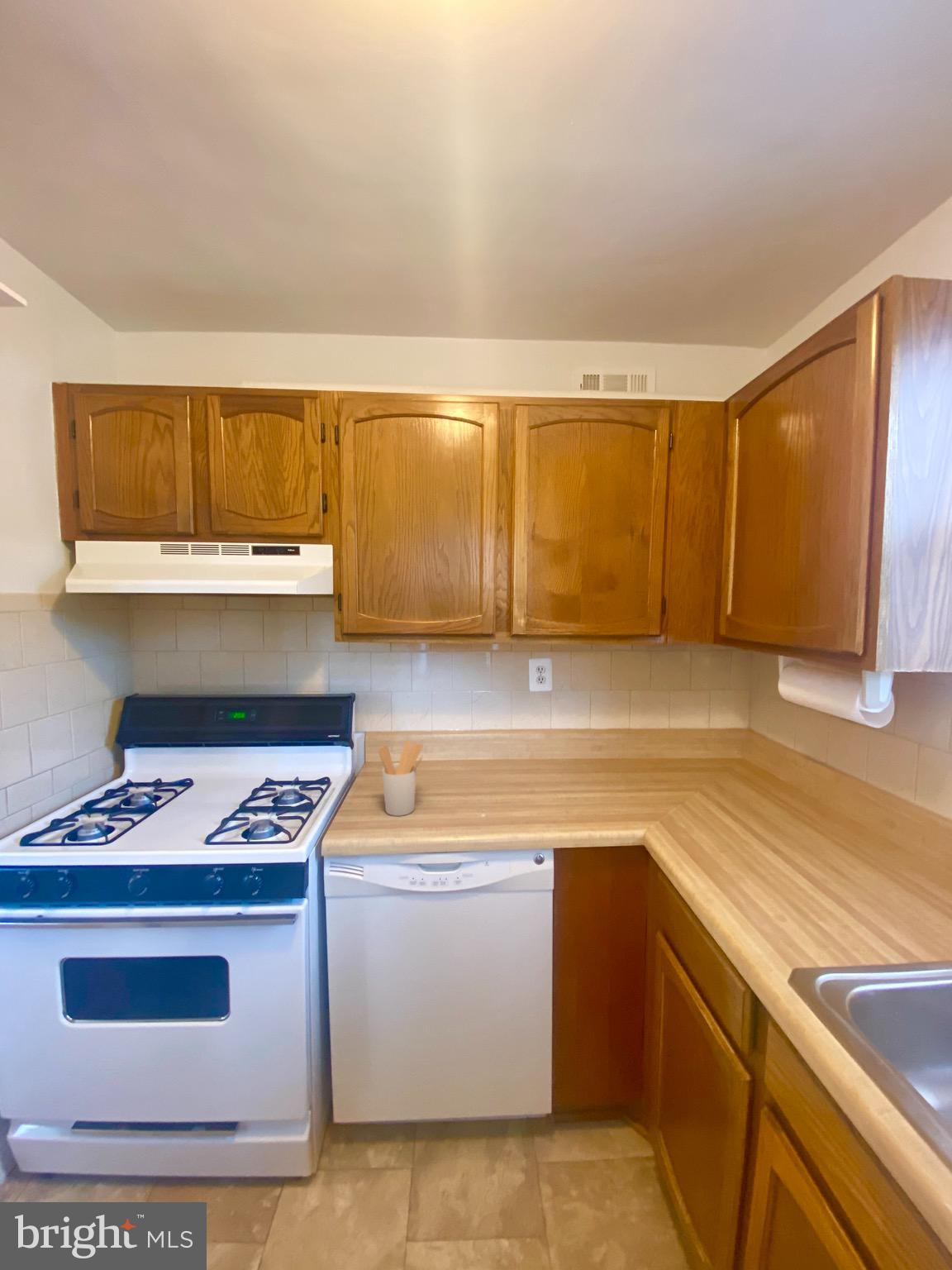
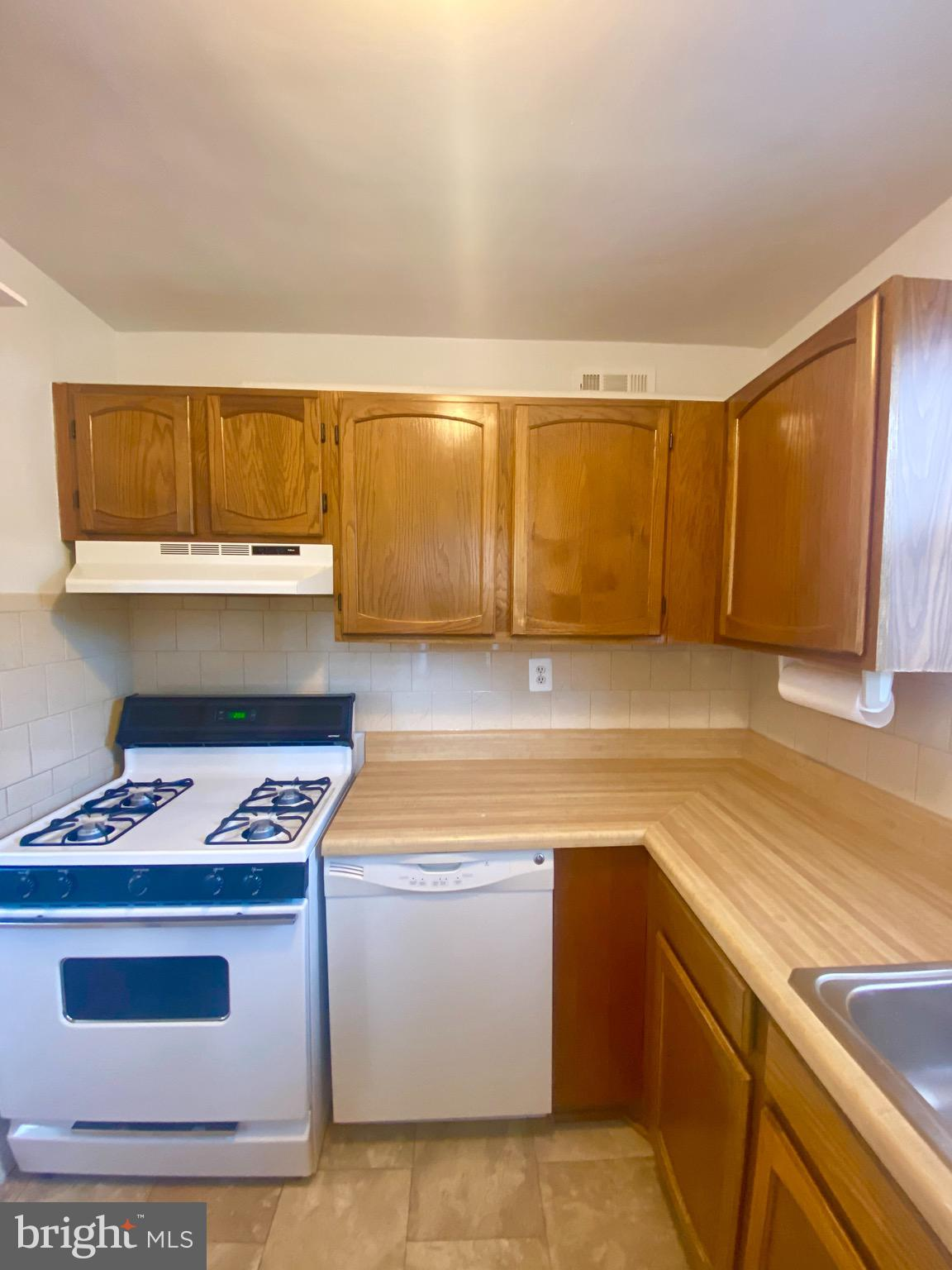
- utensil holder (403, 776)
